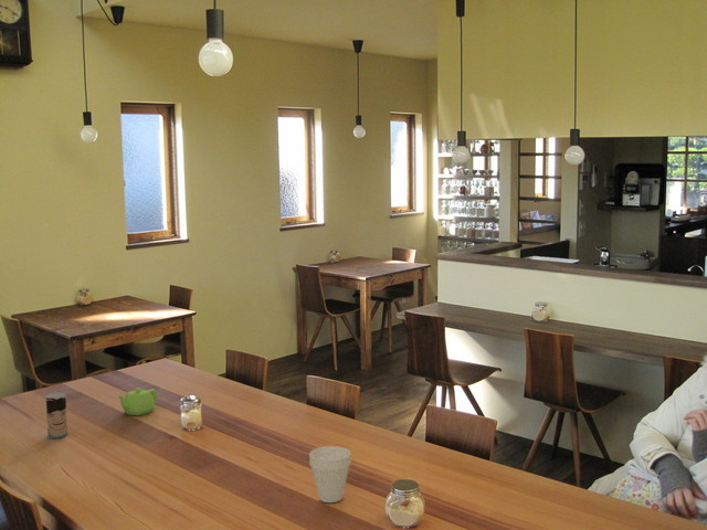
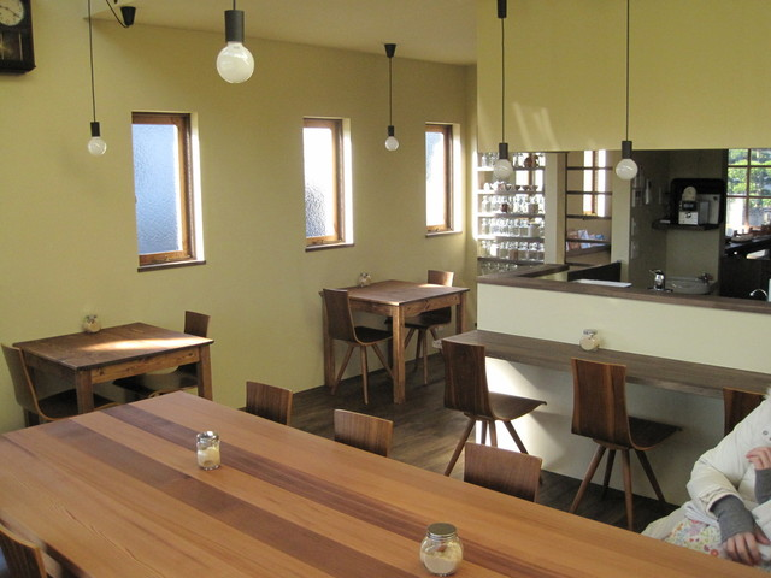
- cup (330, 475)
- cup (56, 415)
- teapot (137, 400)
